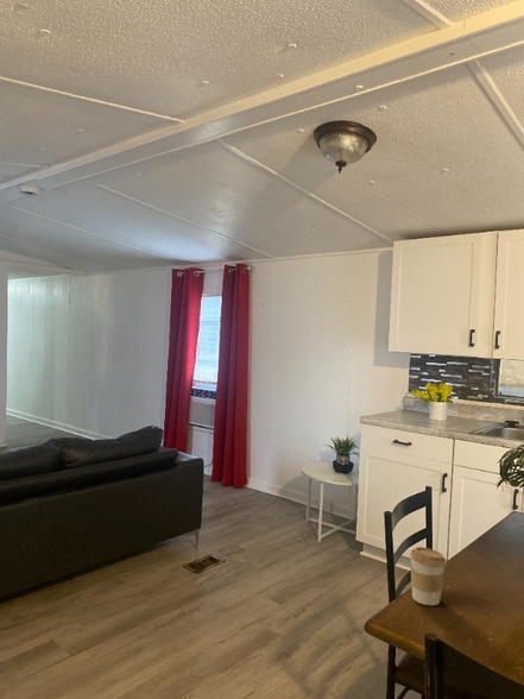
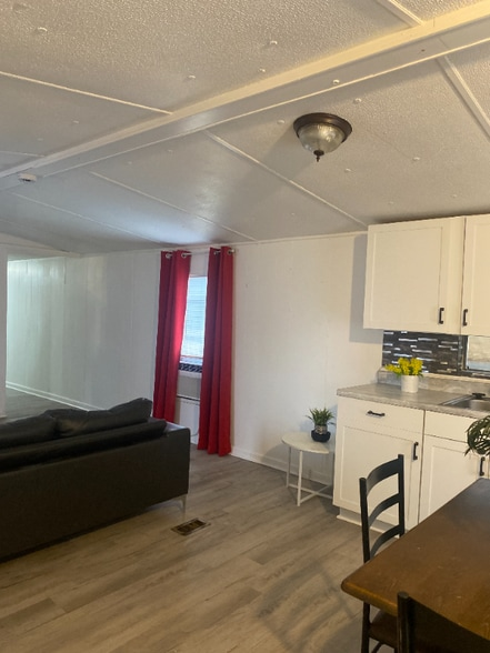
- coffee cup (427, 574)
